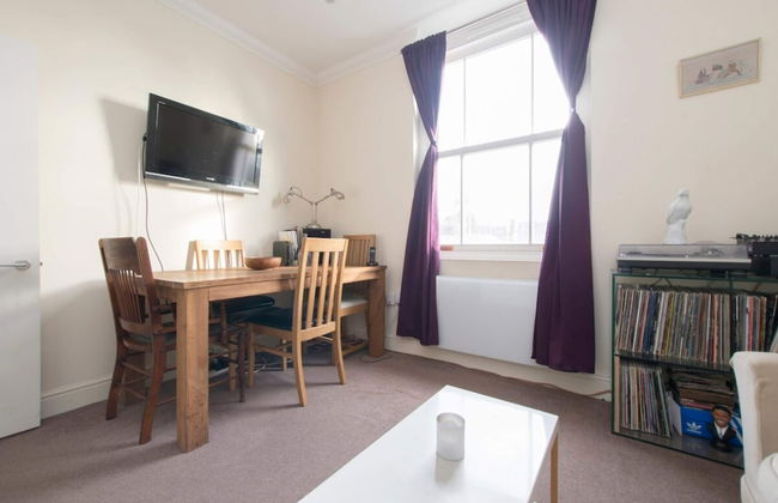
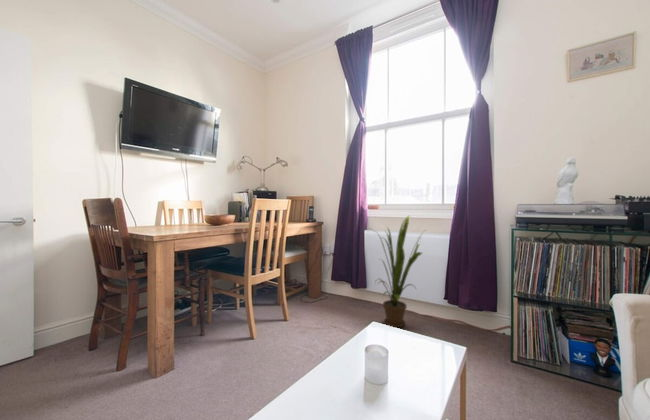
+ house plant (394, 268)
